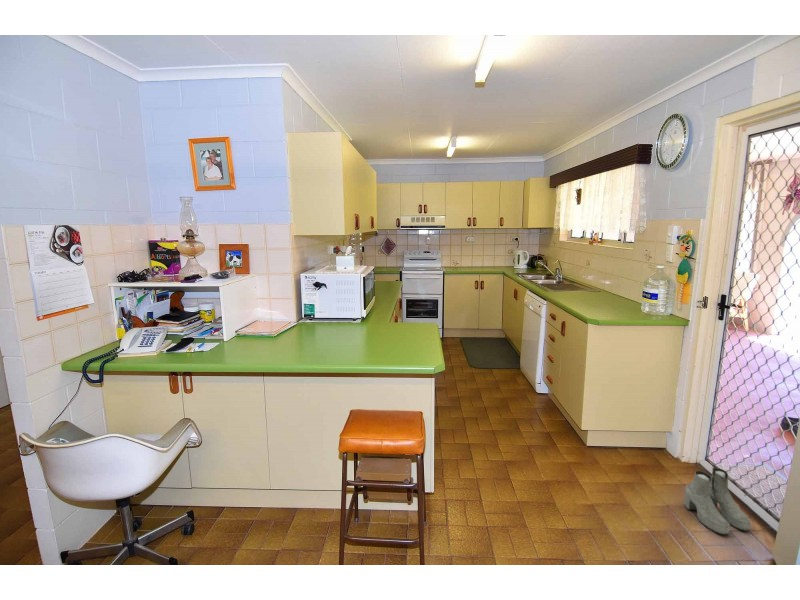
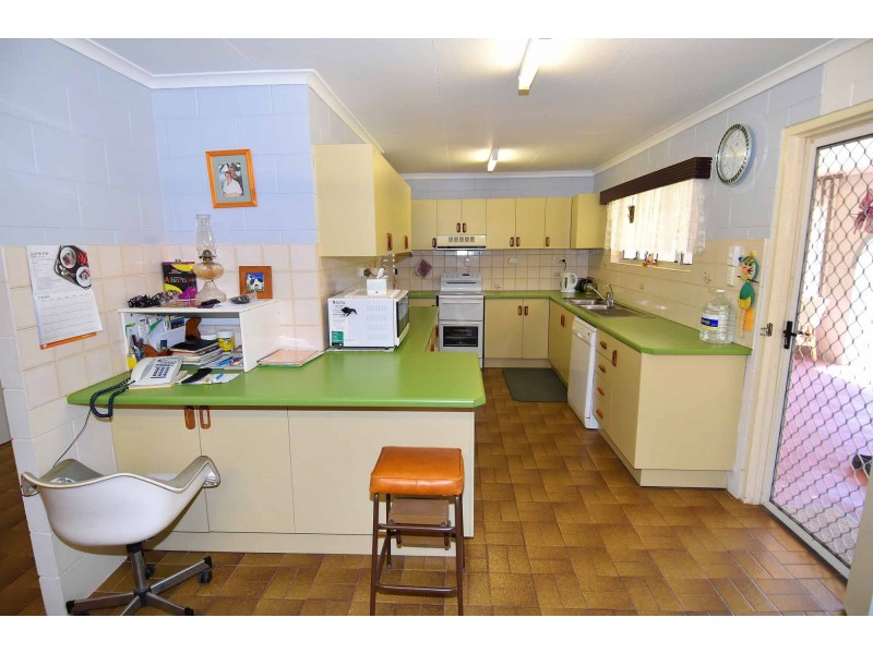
- boots (717, 497)
